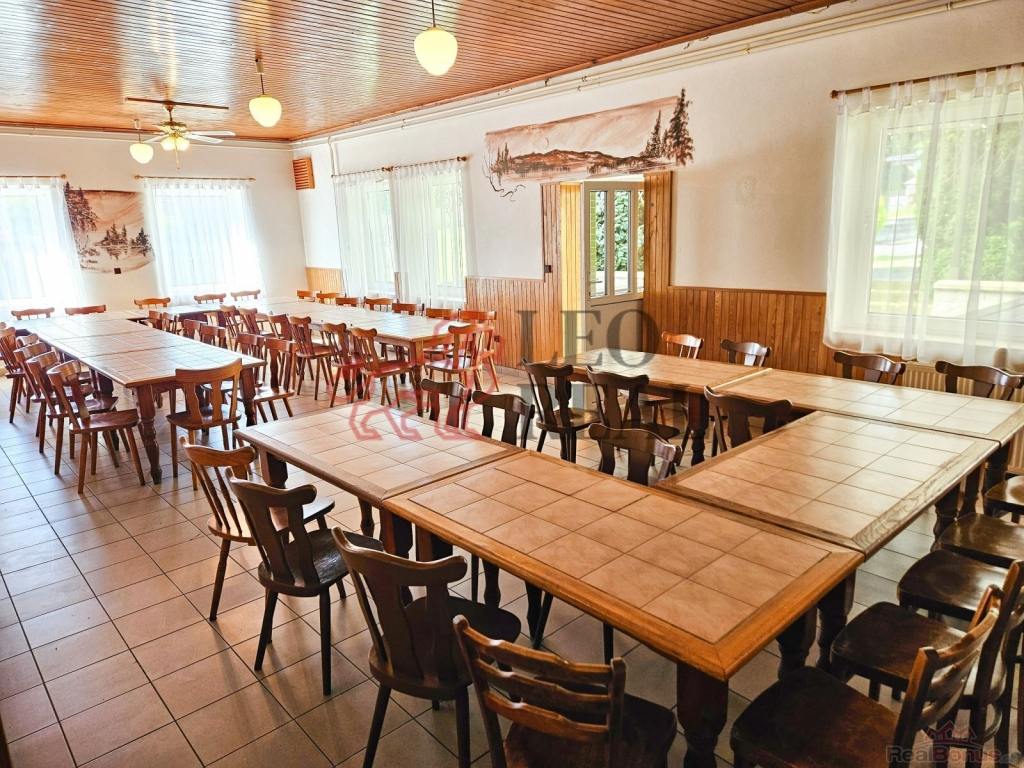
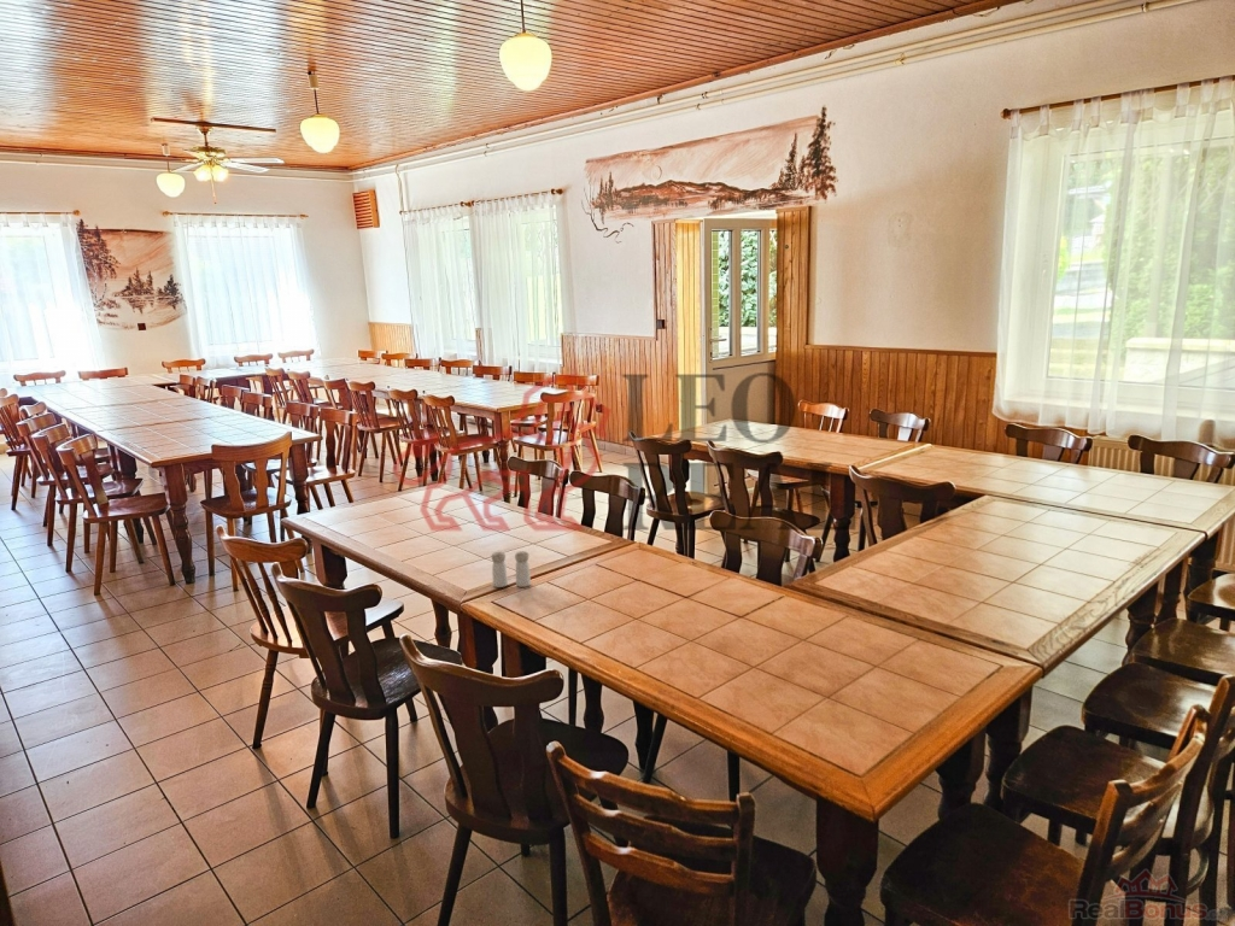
+ salt and pepper shaker (505, 568)
